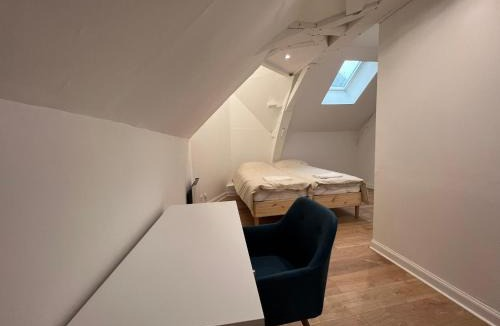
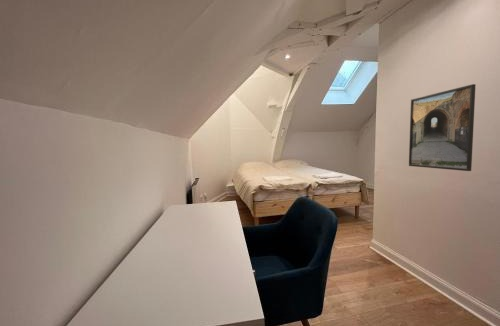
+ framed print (437, 130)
